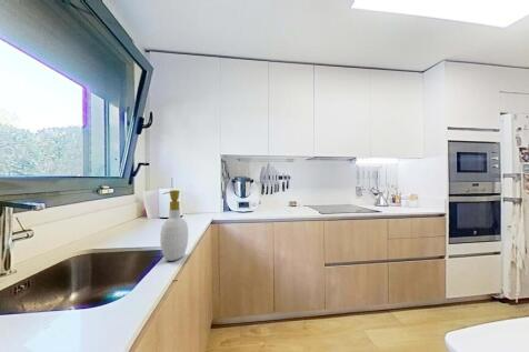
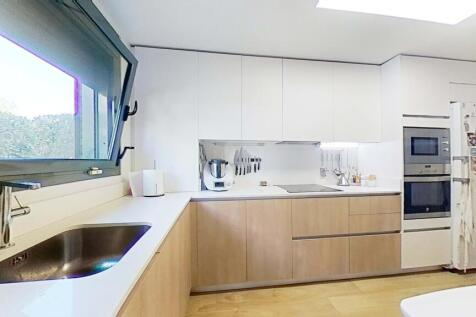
- soap bottle (173, 223)
